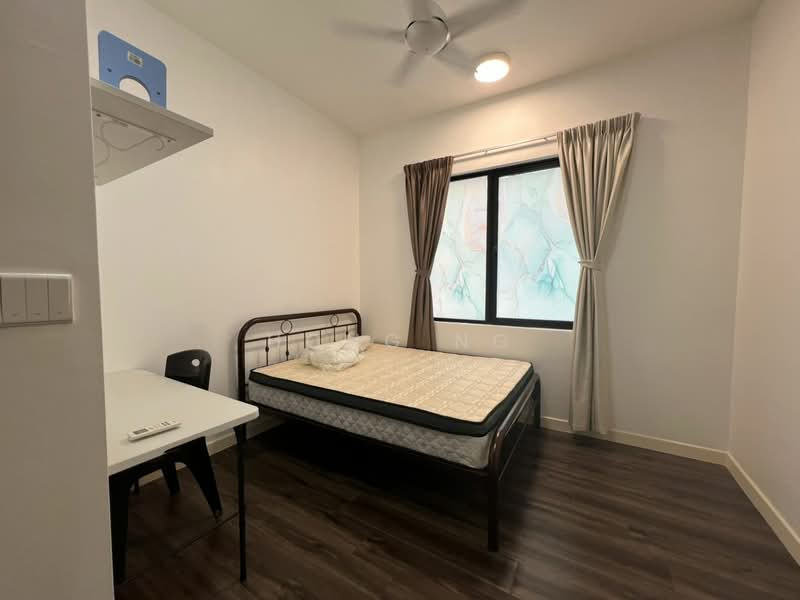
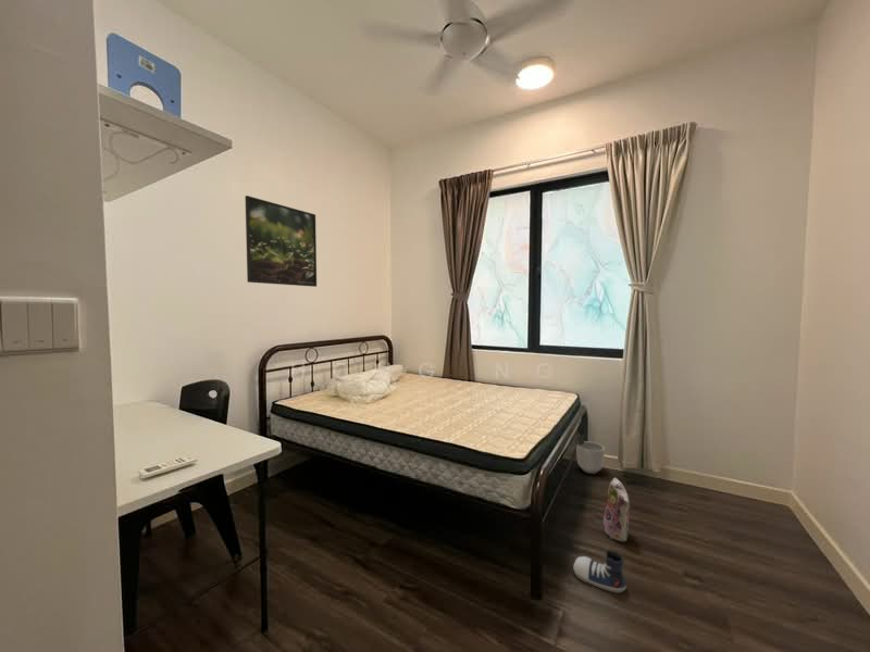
+ planter (589, 457)
+ plush toy (619, 507)
+ shoe (598, 565)
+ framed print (284, 244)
